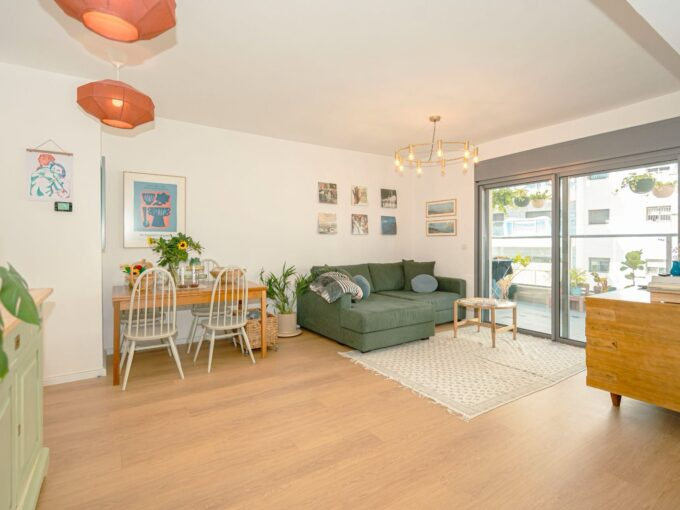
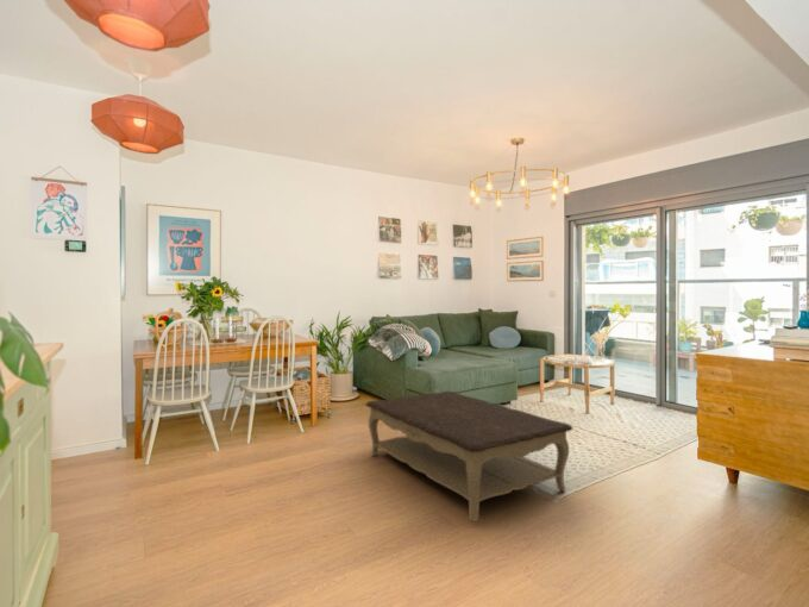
+ coffee table (458, 442)
